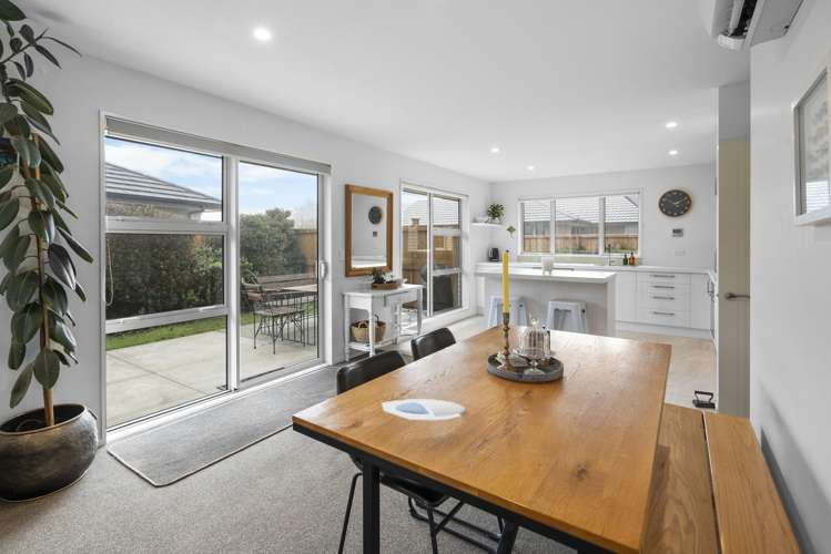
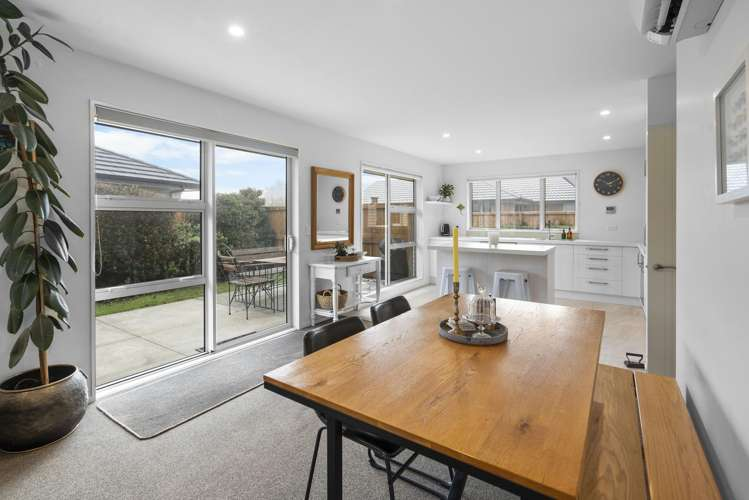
- plate (424, 407)
